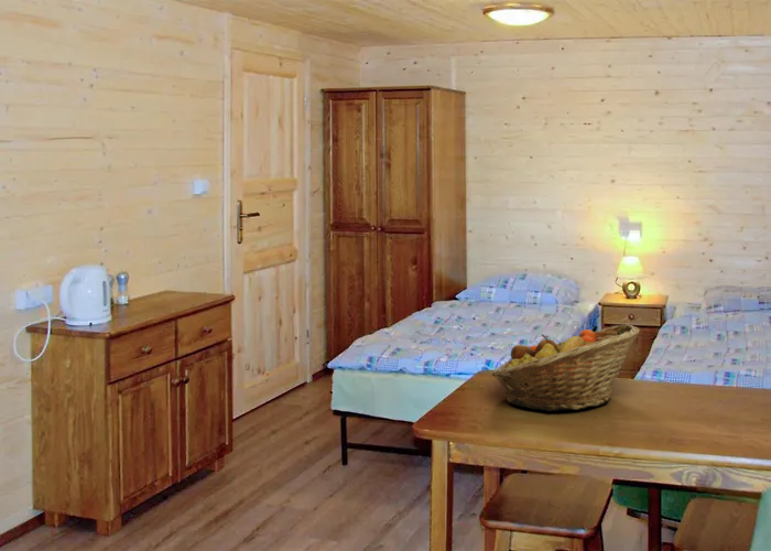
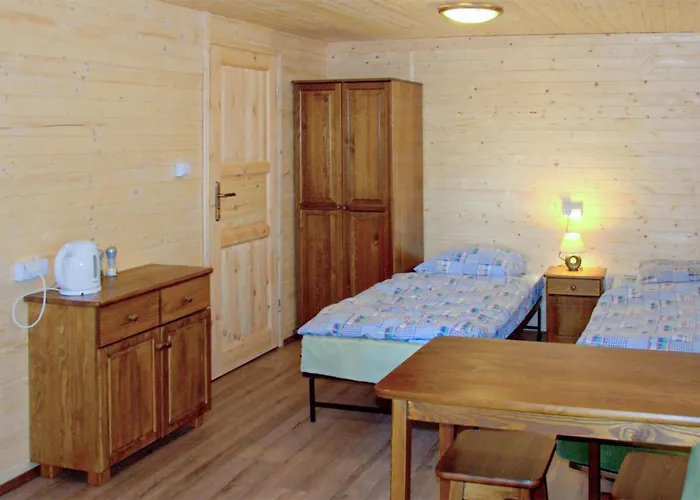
- fruit basket (565, 363)
